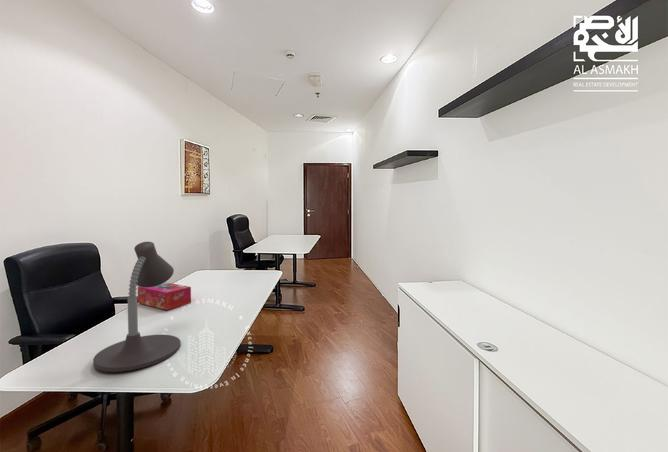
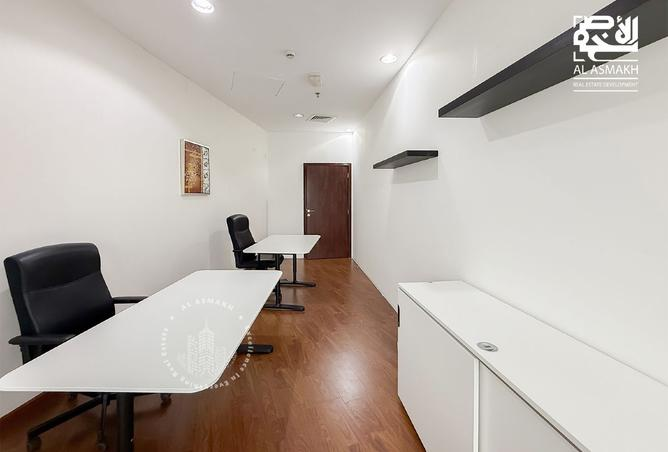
- desk lamp (136, 297)
- tissue box (164, 294)
